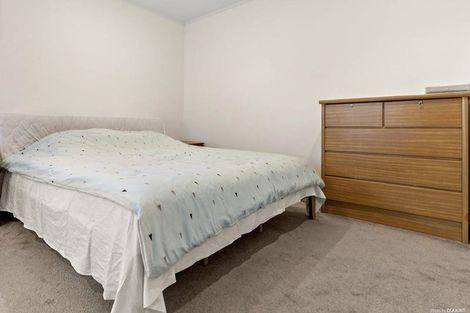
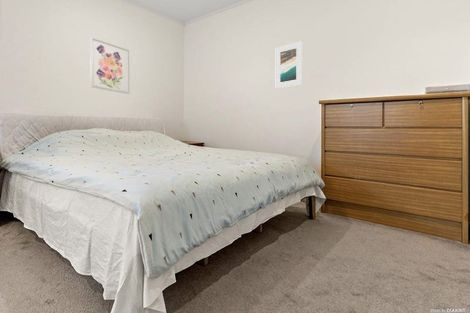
+ wall art (111, 67)
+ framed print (288, 65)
